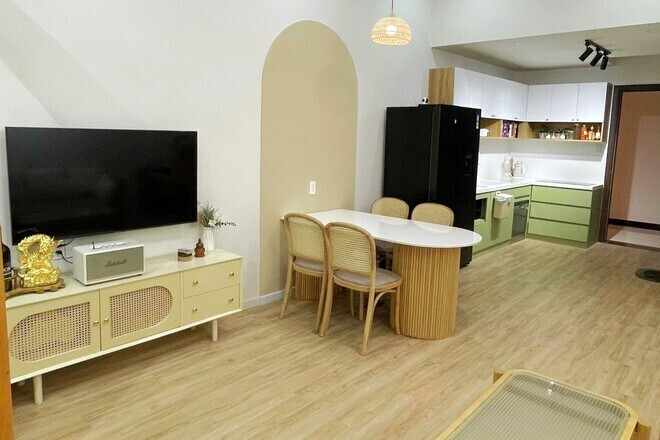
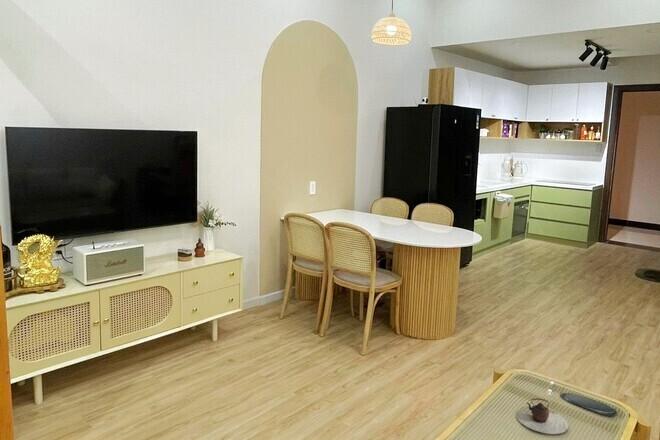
+ teapot (542, 409)
+ oval tray (587, 403)
